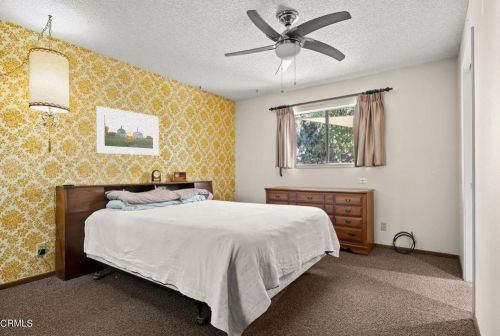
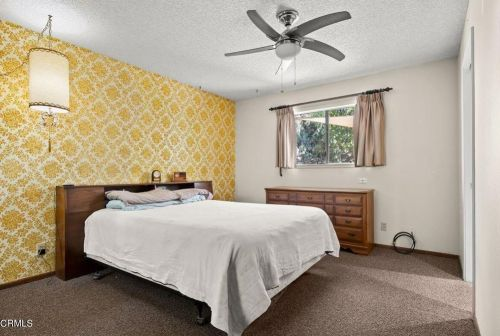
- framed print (130, 133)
